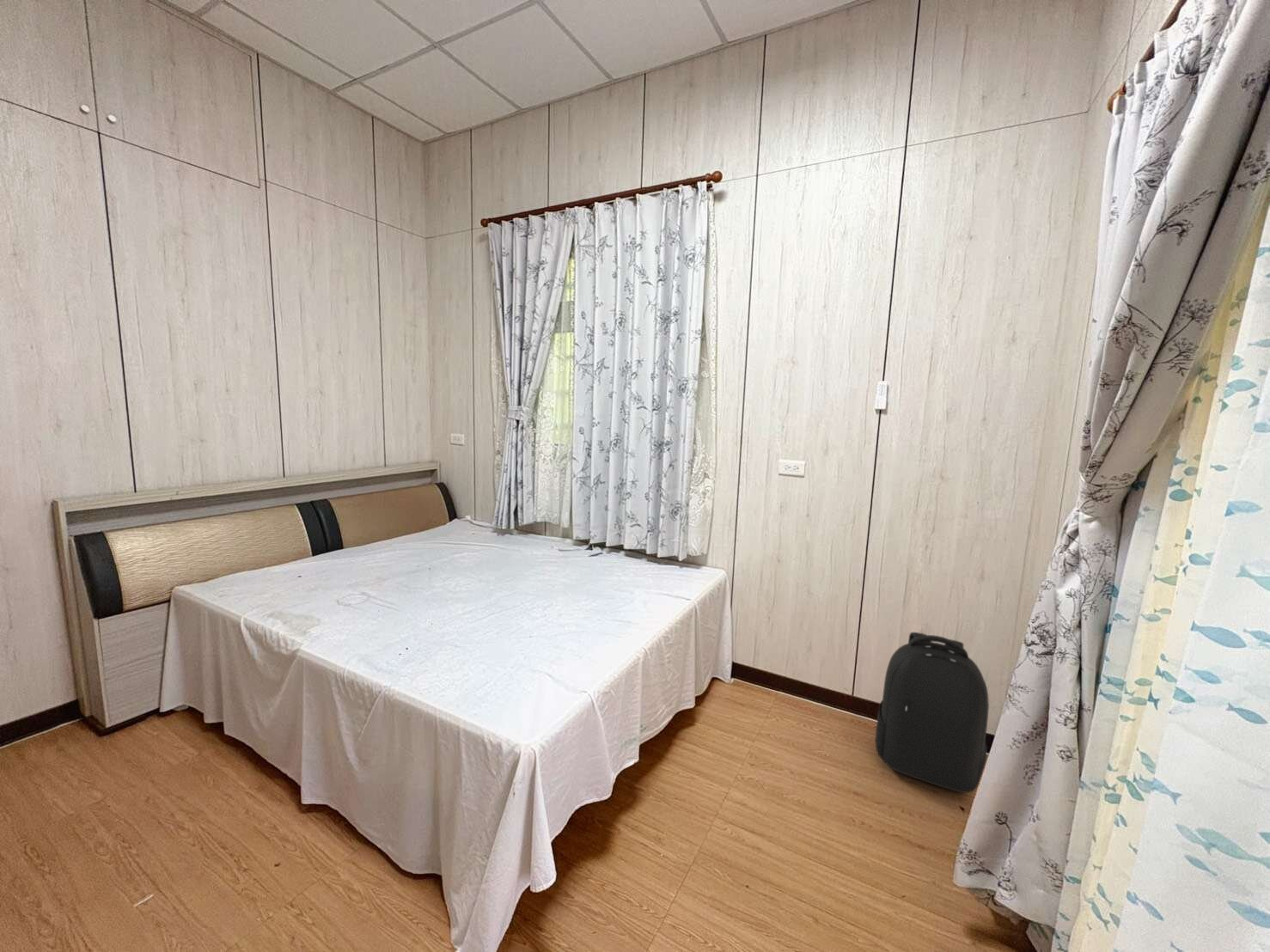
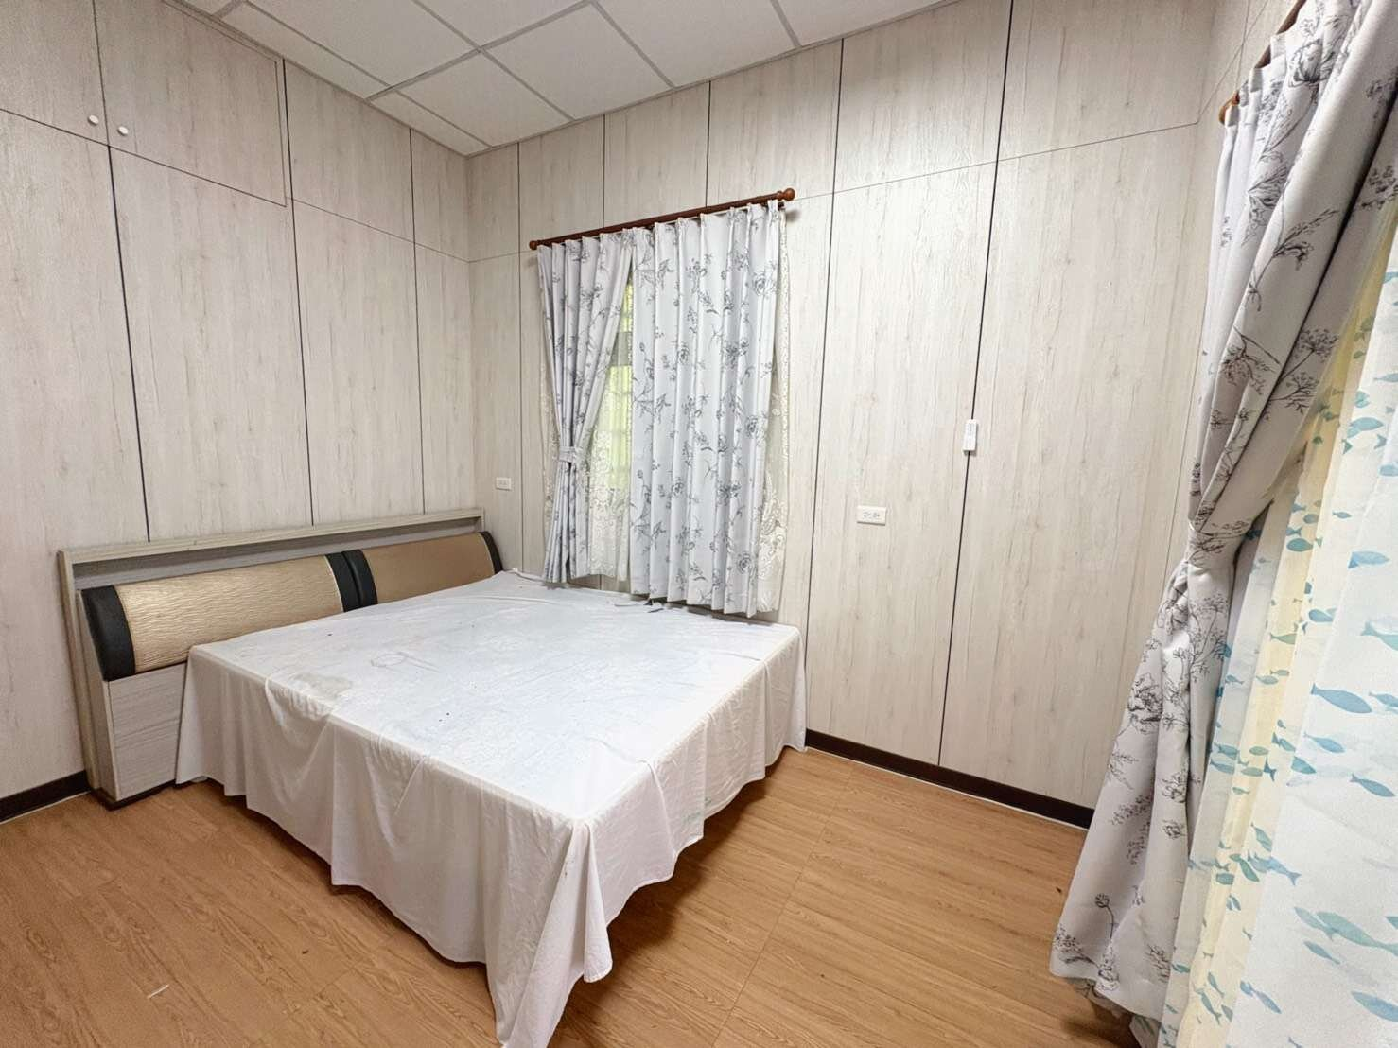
- backpack (931, 703)
